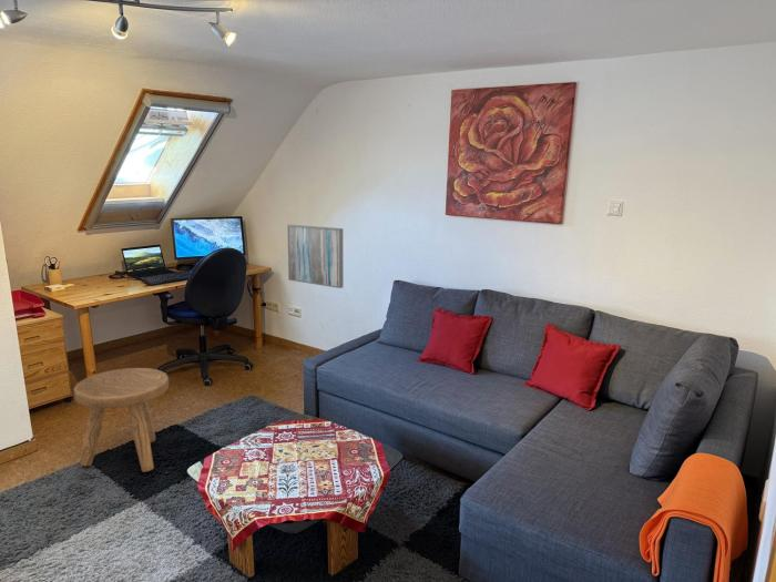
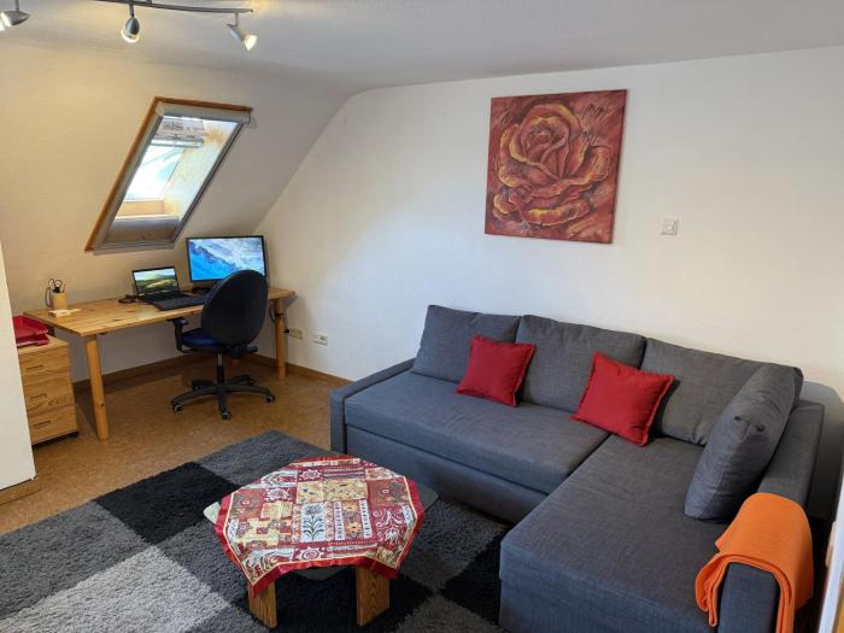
- wall art (314, 255)
- stool (130, 419)
